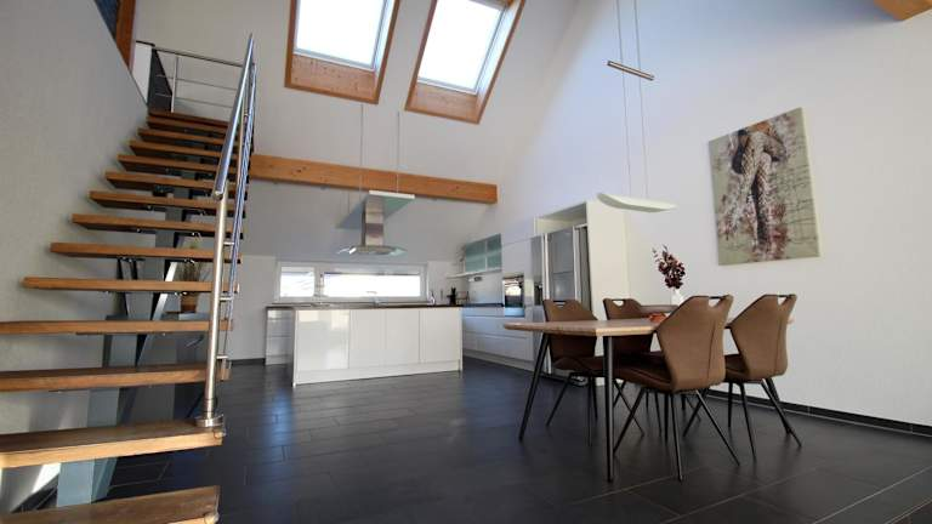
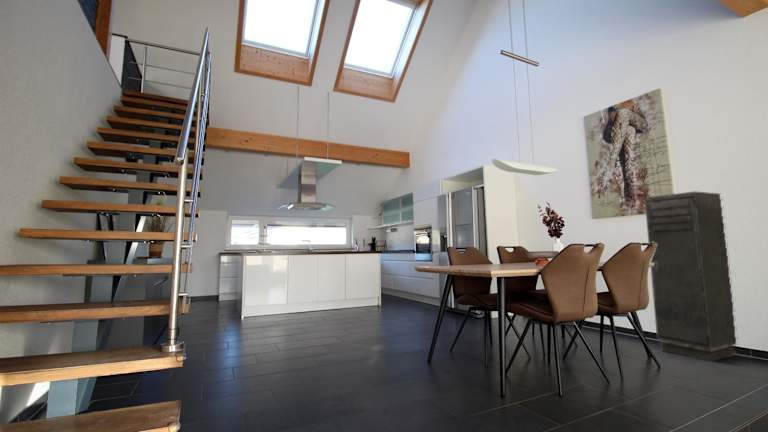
+ storage cabinet (689, 272)
